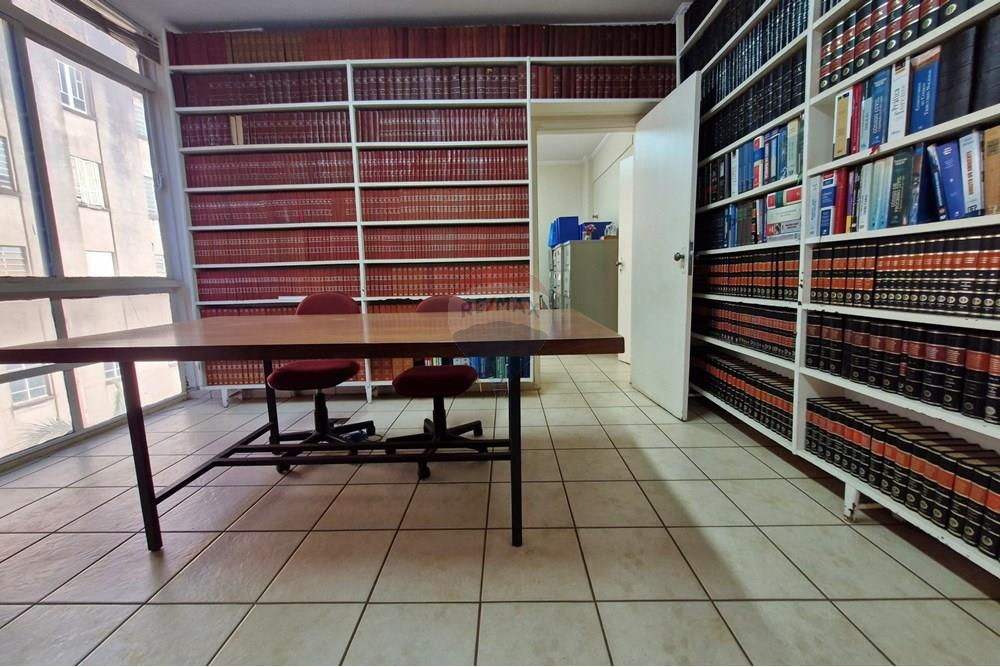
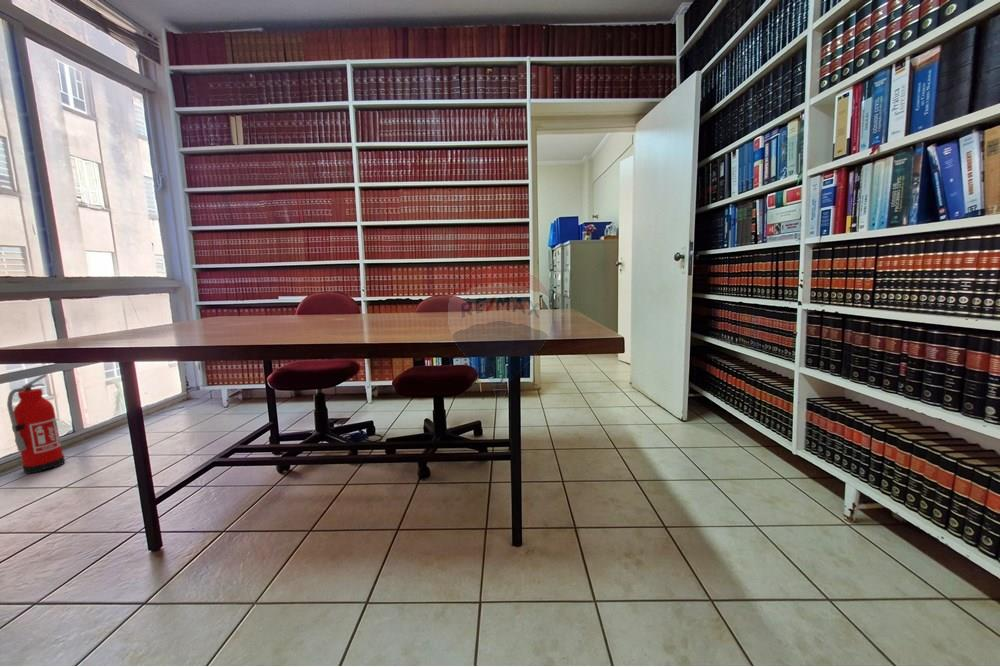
+ fire extinguisher (34, 423)
